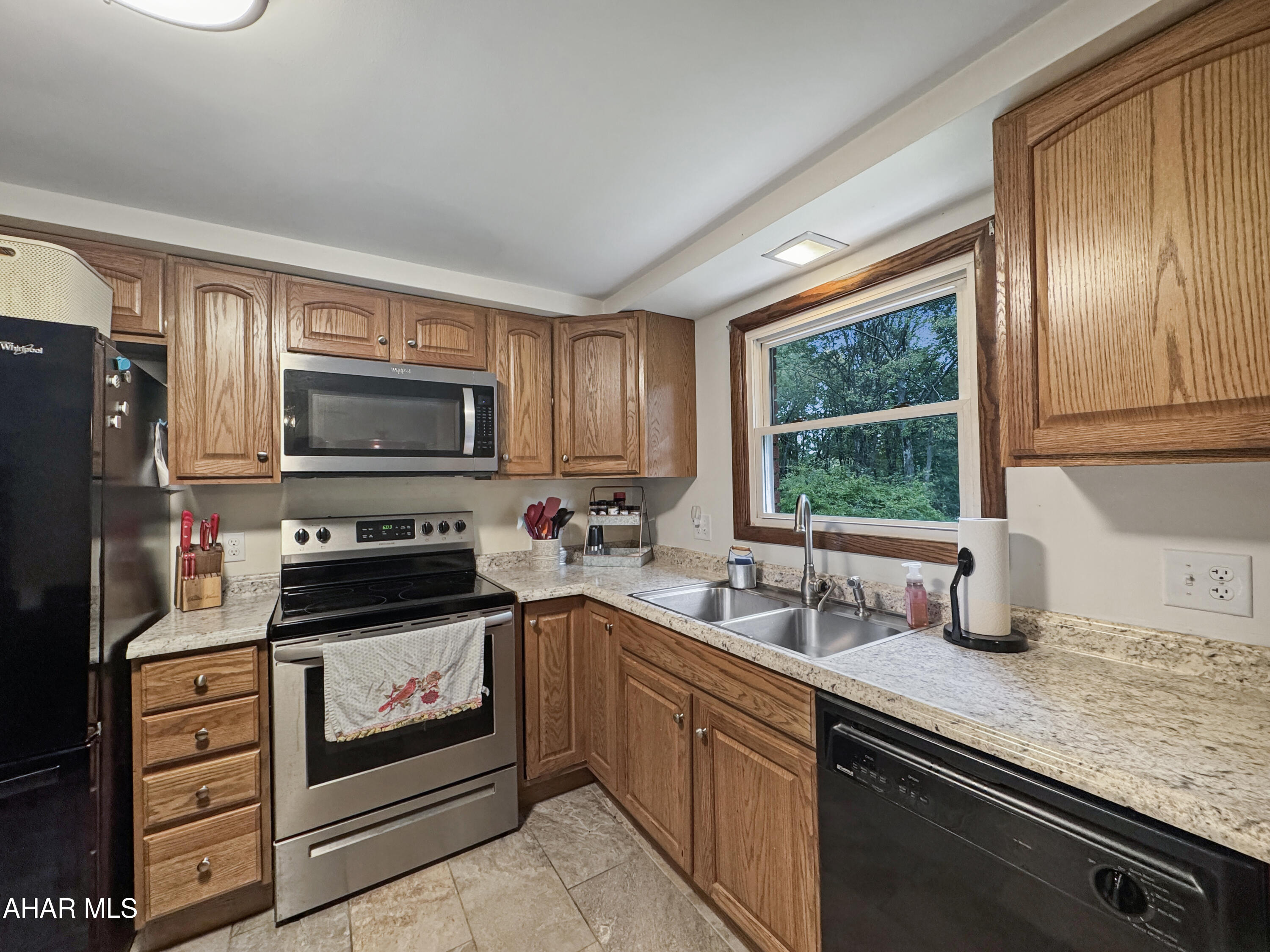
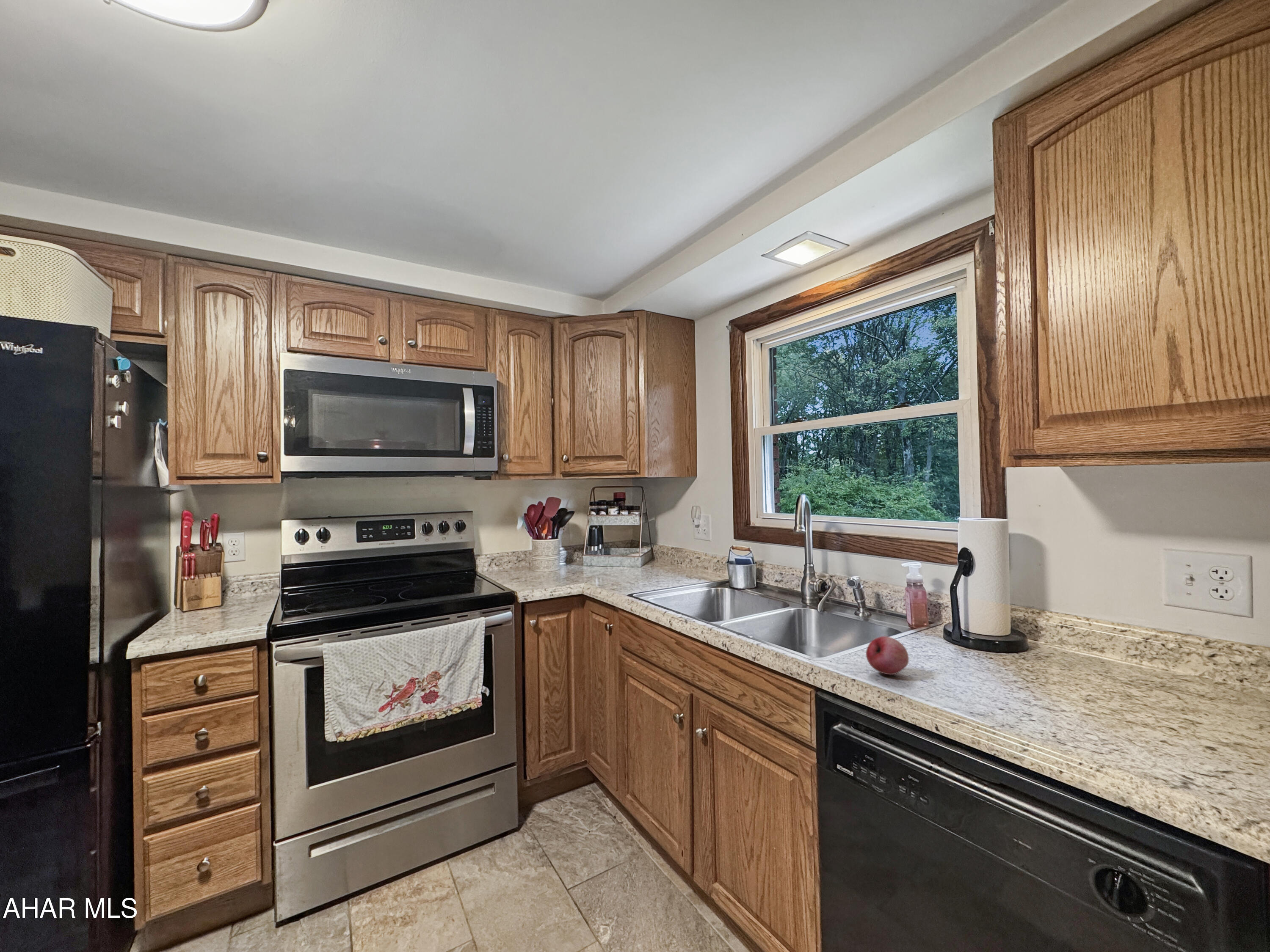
+ fruit (887, 655)
